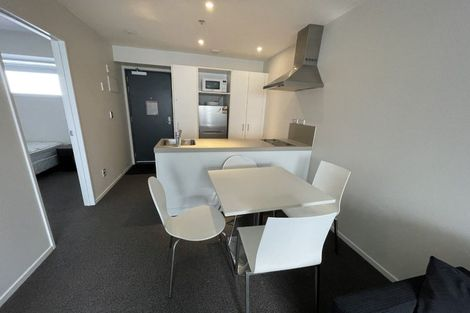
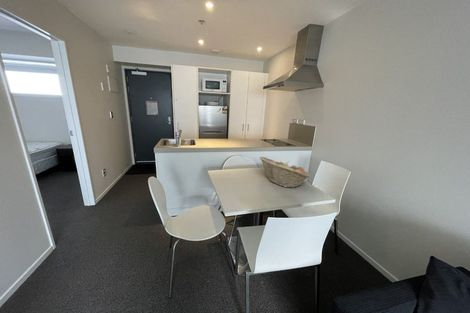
+ fruit basket (282, 169)
